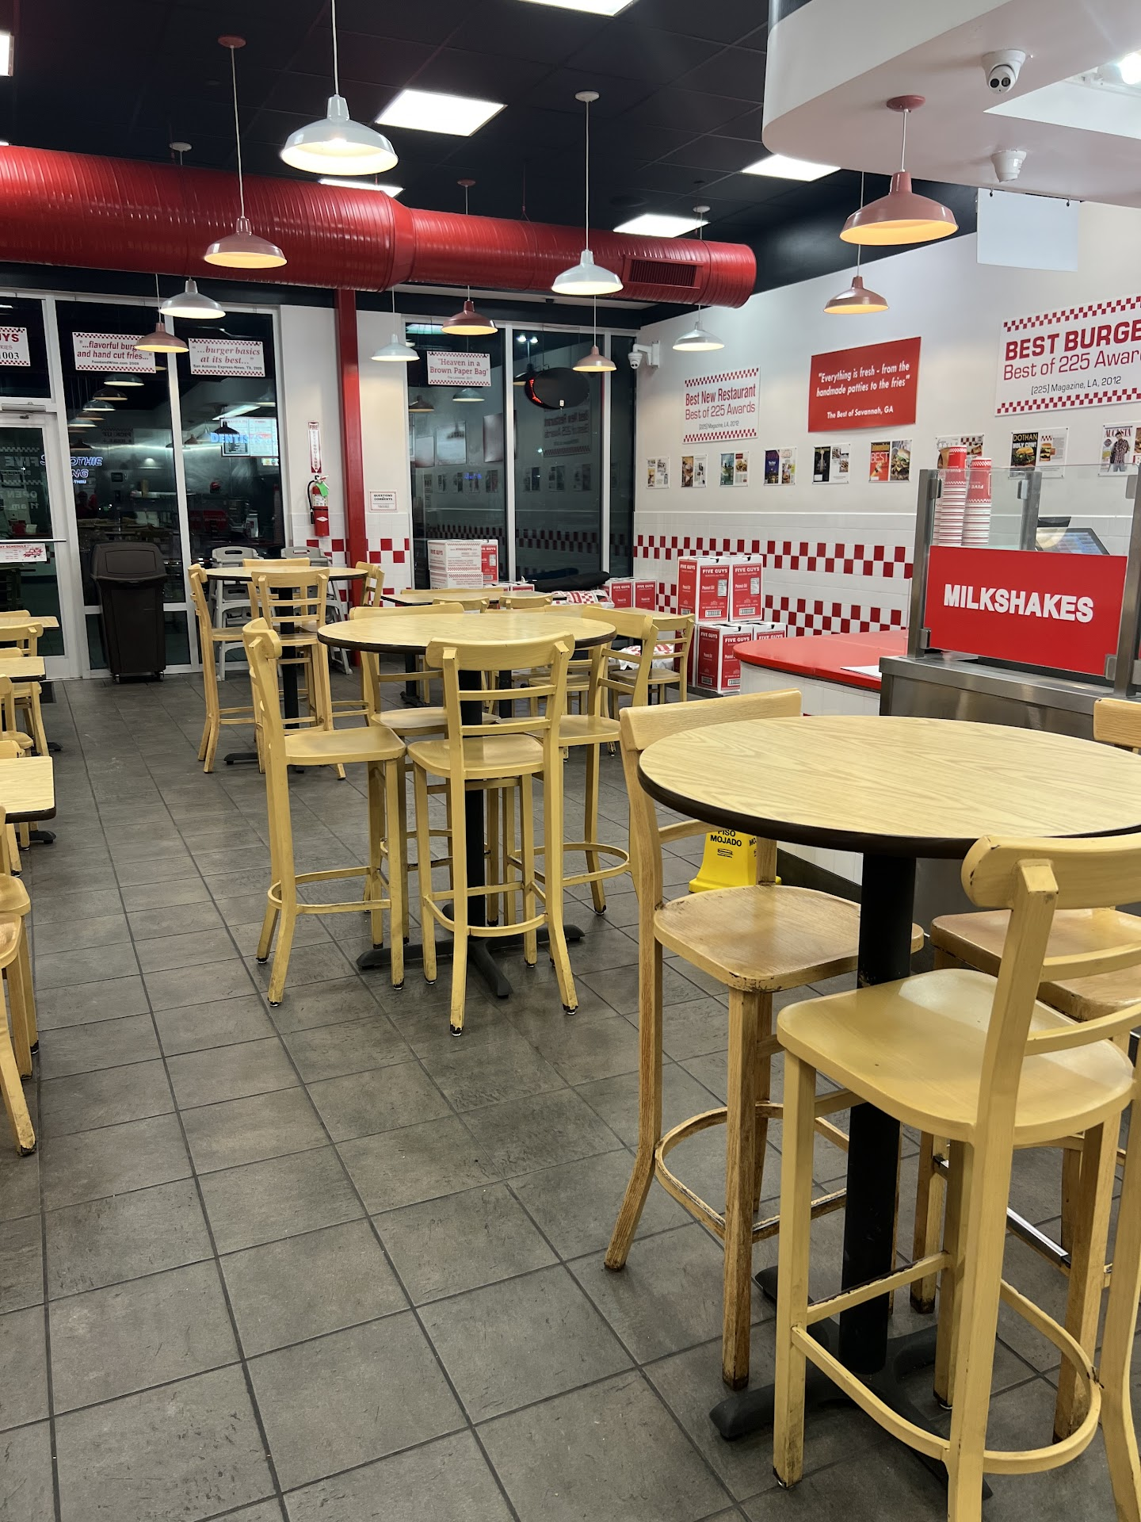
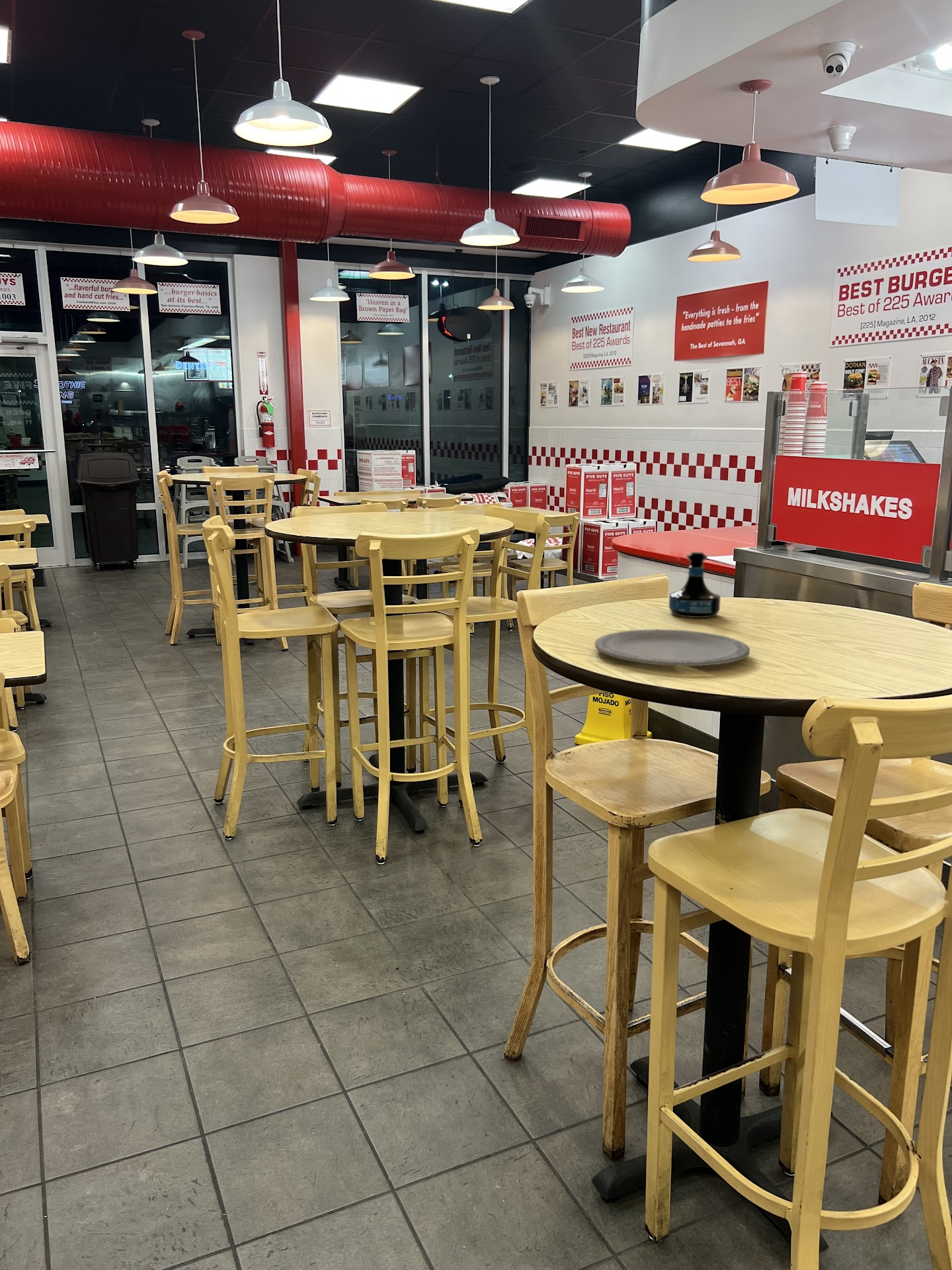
+ plate (670, 649)
+ tequila bottle (695, 583)
